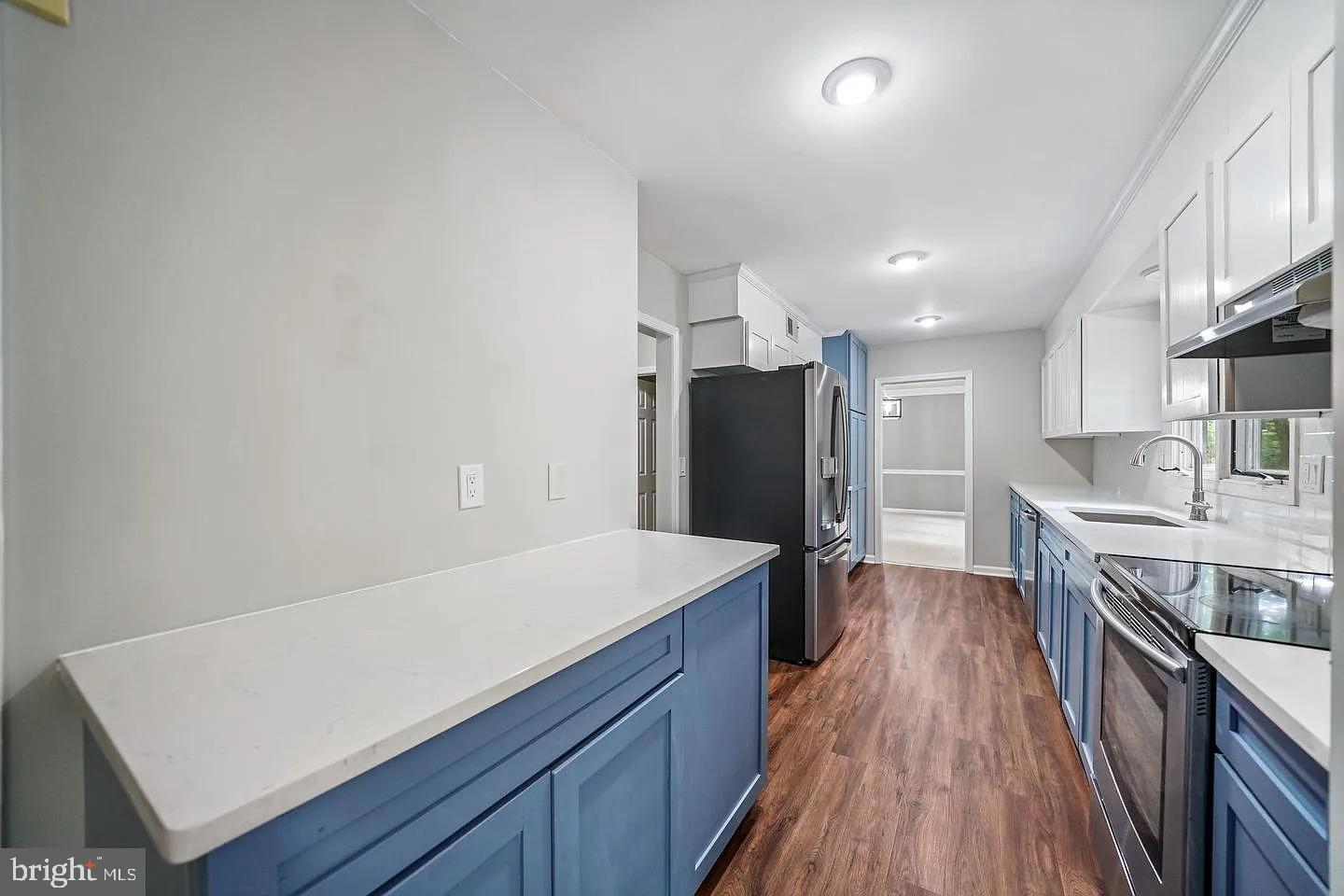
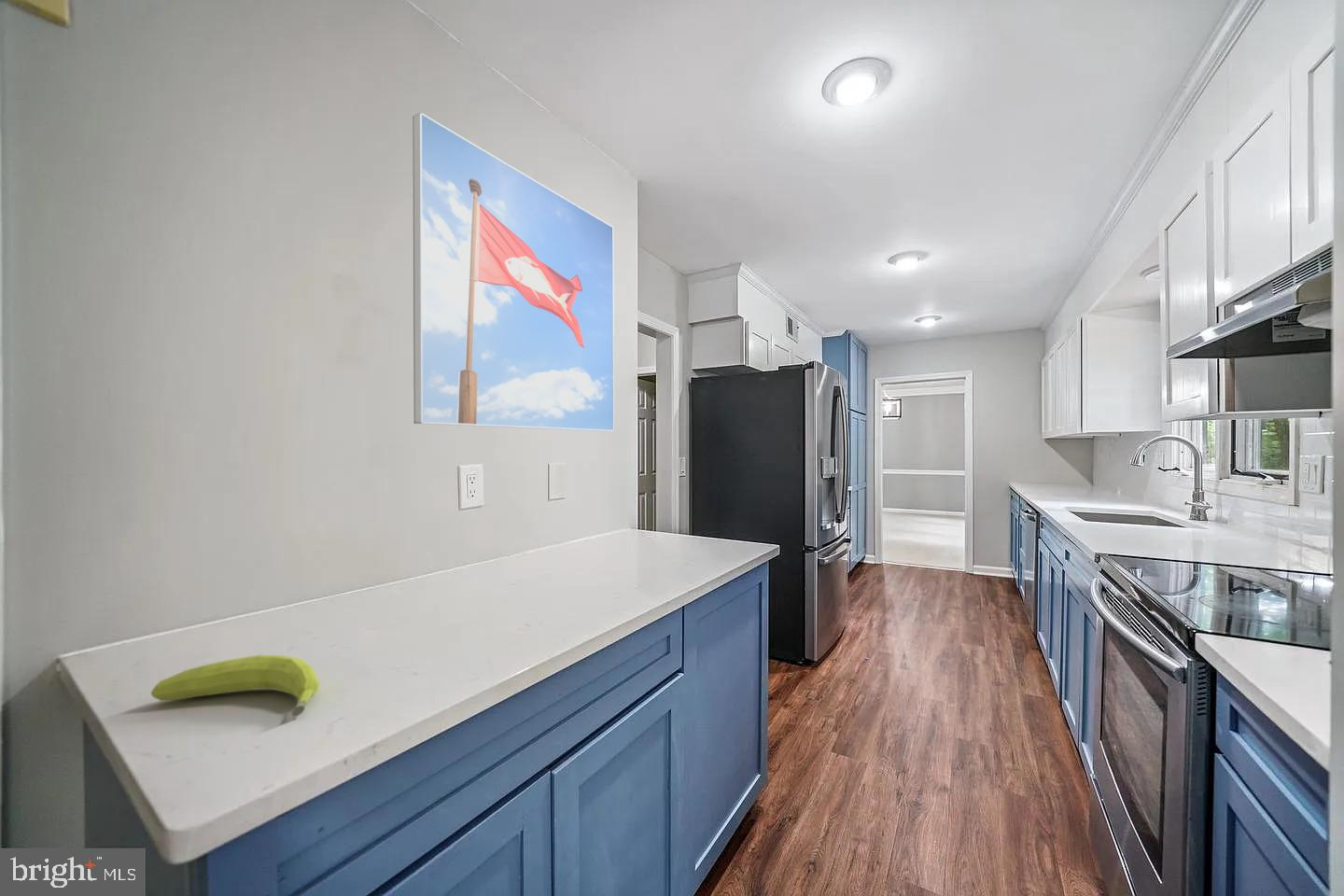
+ fruit (234, 686)
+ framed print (533, 305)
